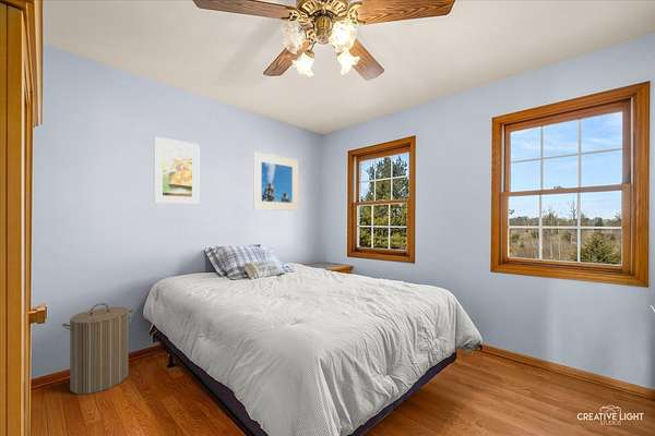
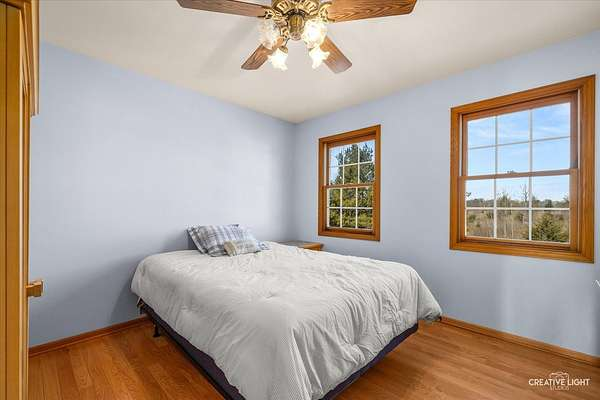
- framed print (177, 171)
- laundry hamper (100, 341)
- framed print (276, 183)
